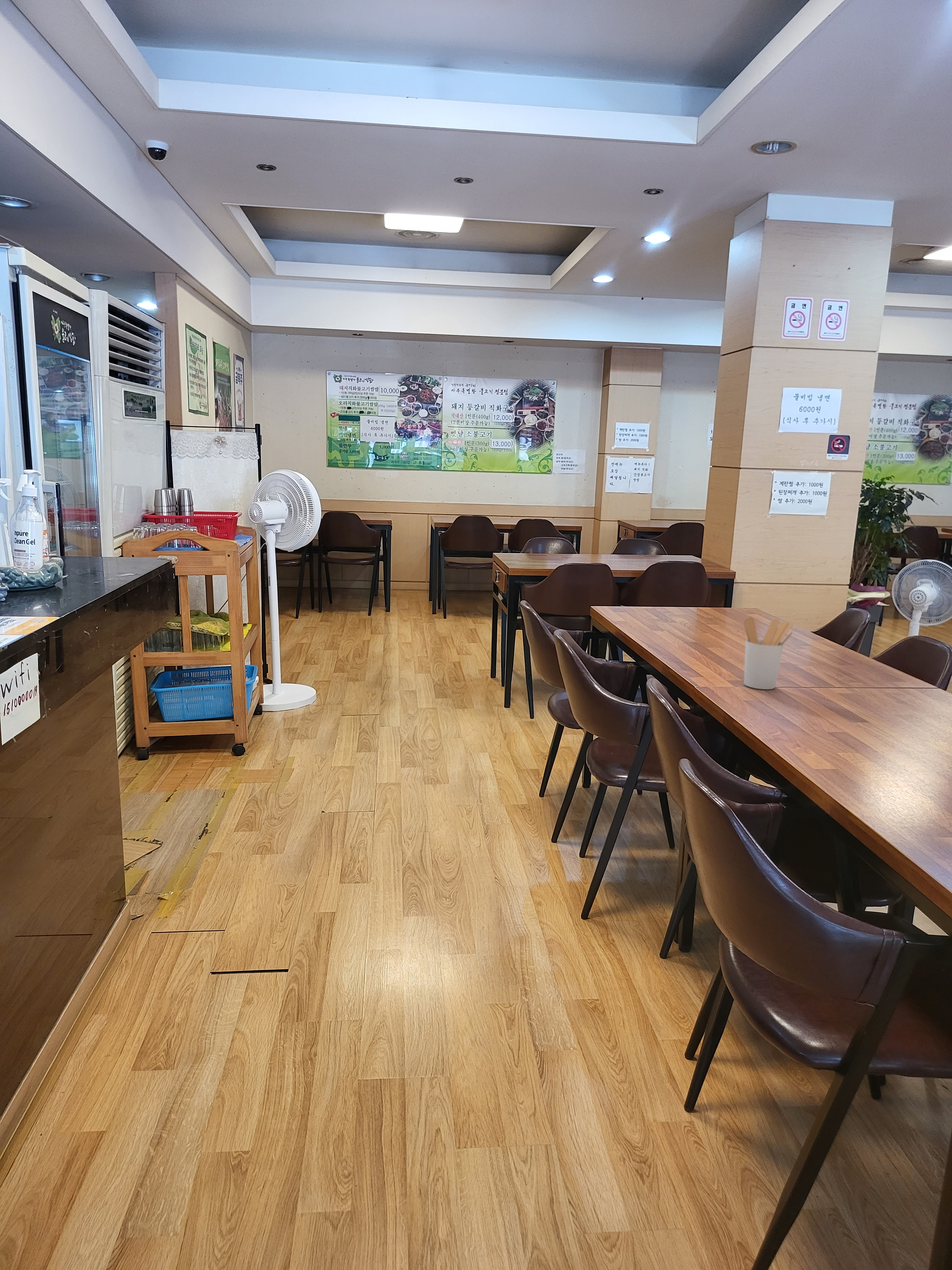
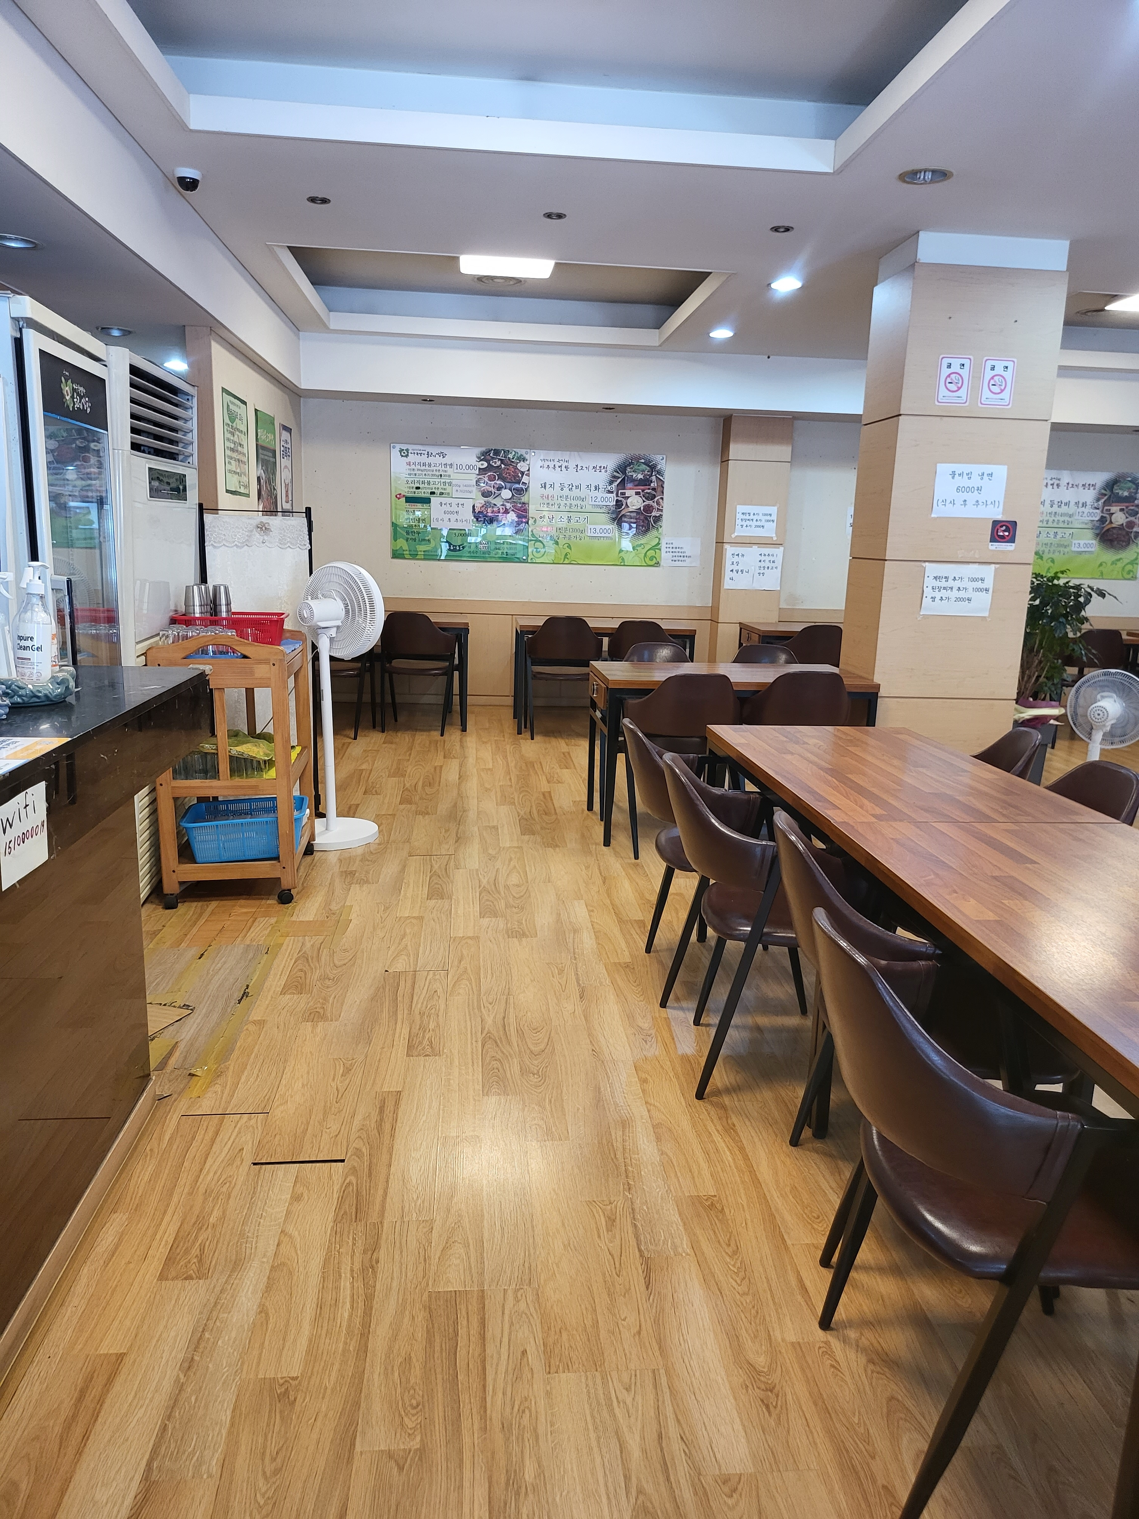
- utensil holder (768, 652)
